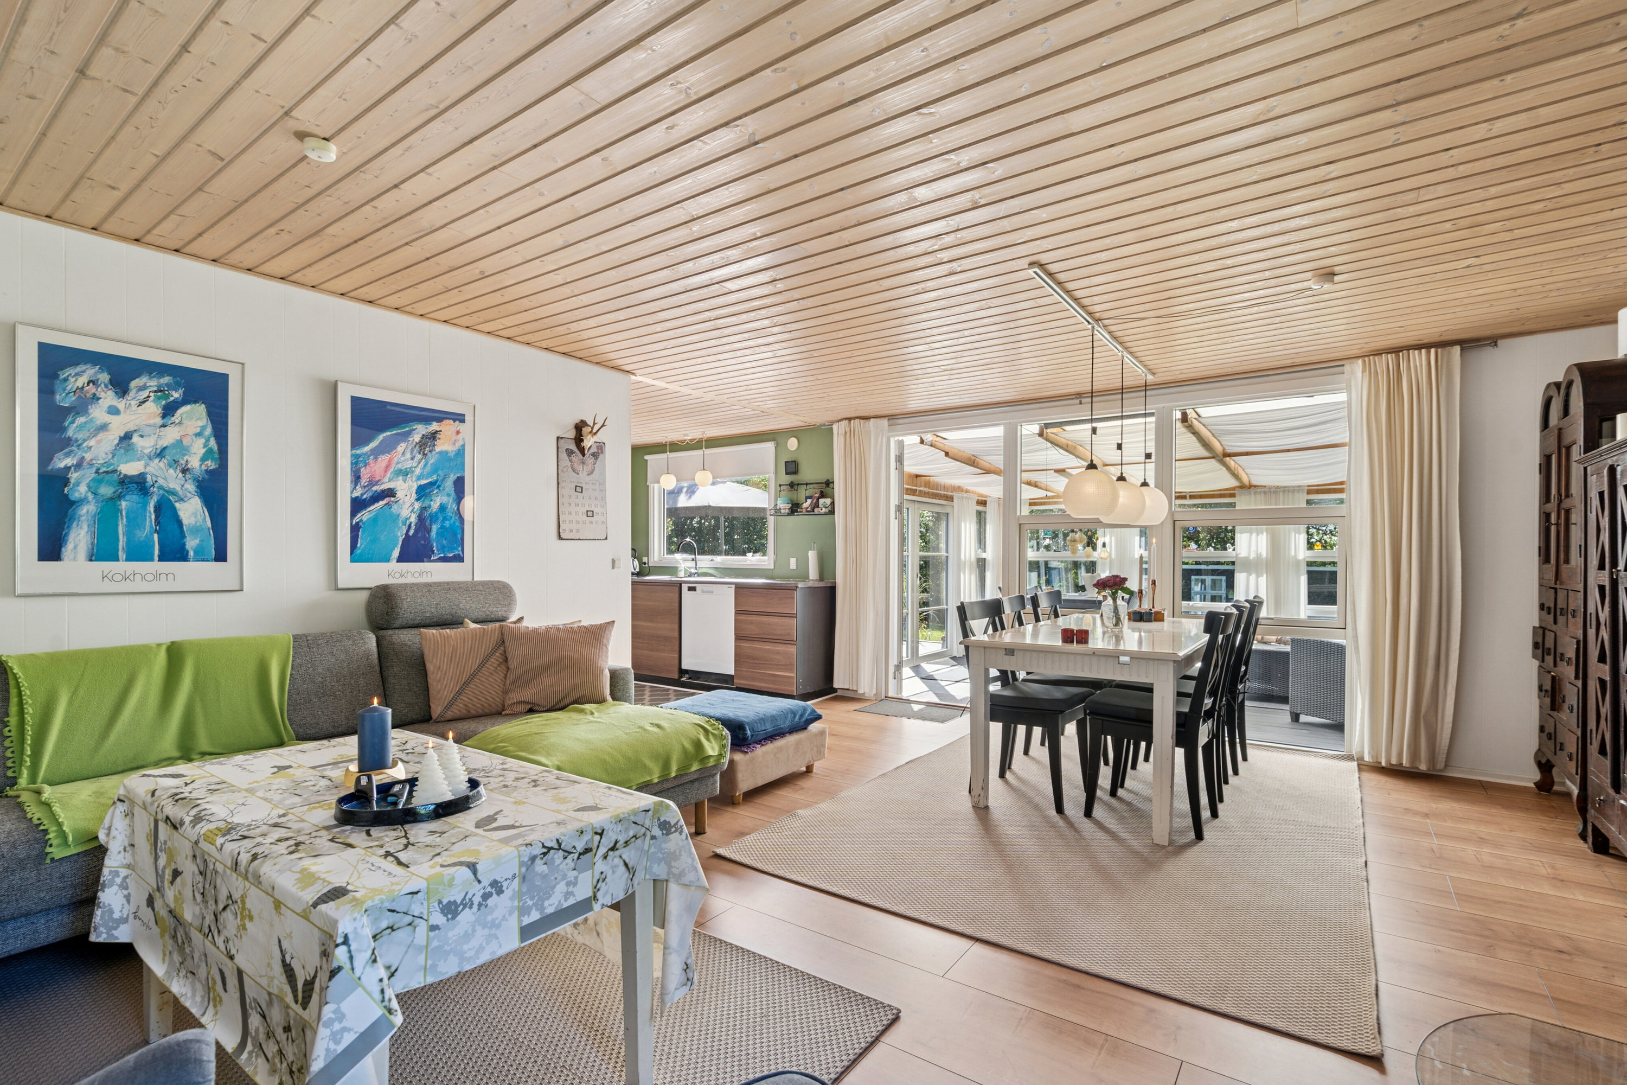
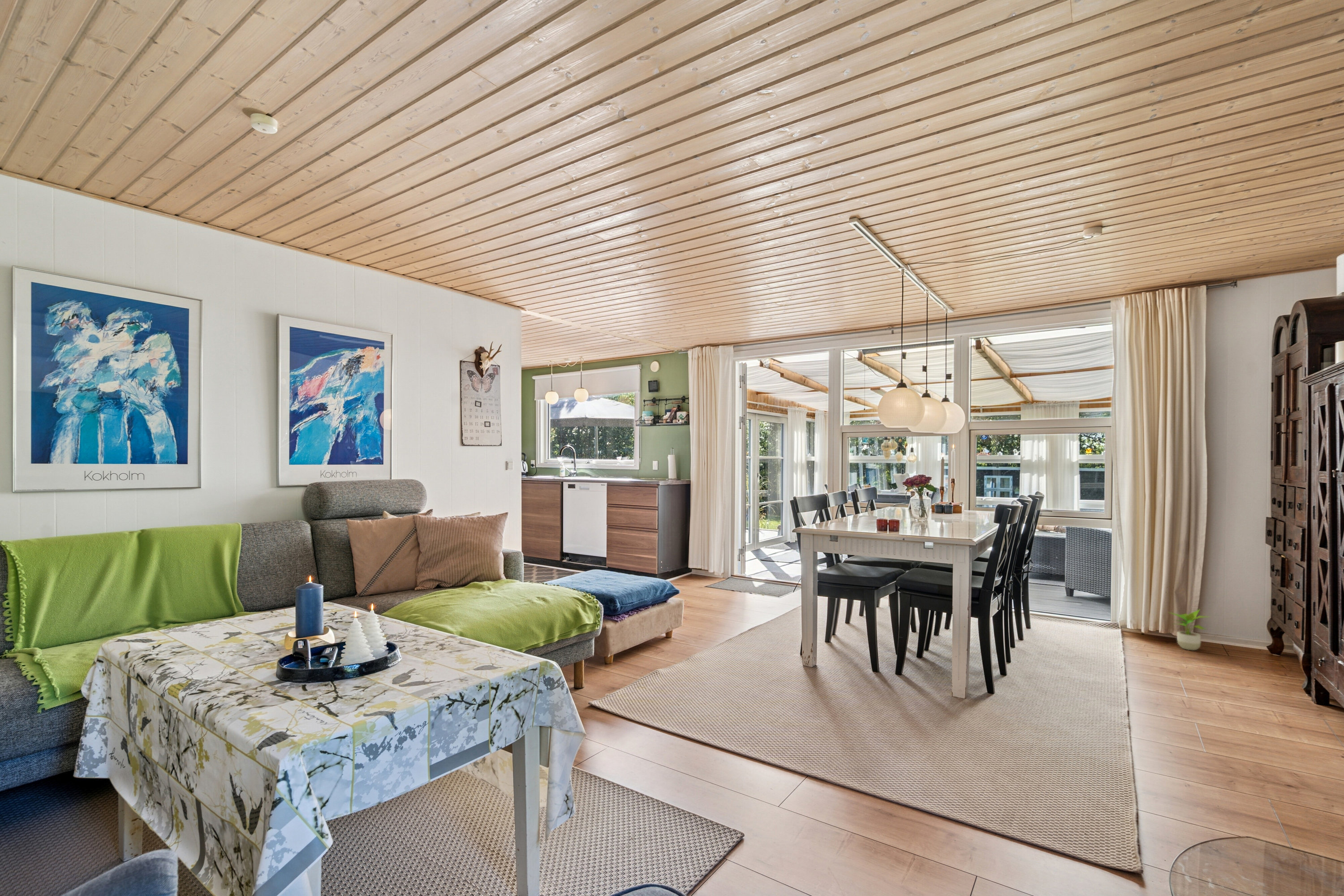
+ potted plant (1189, 628)
